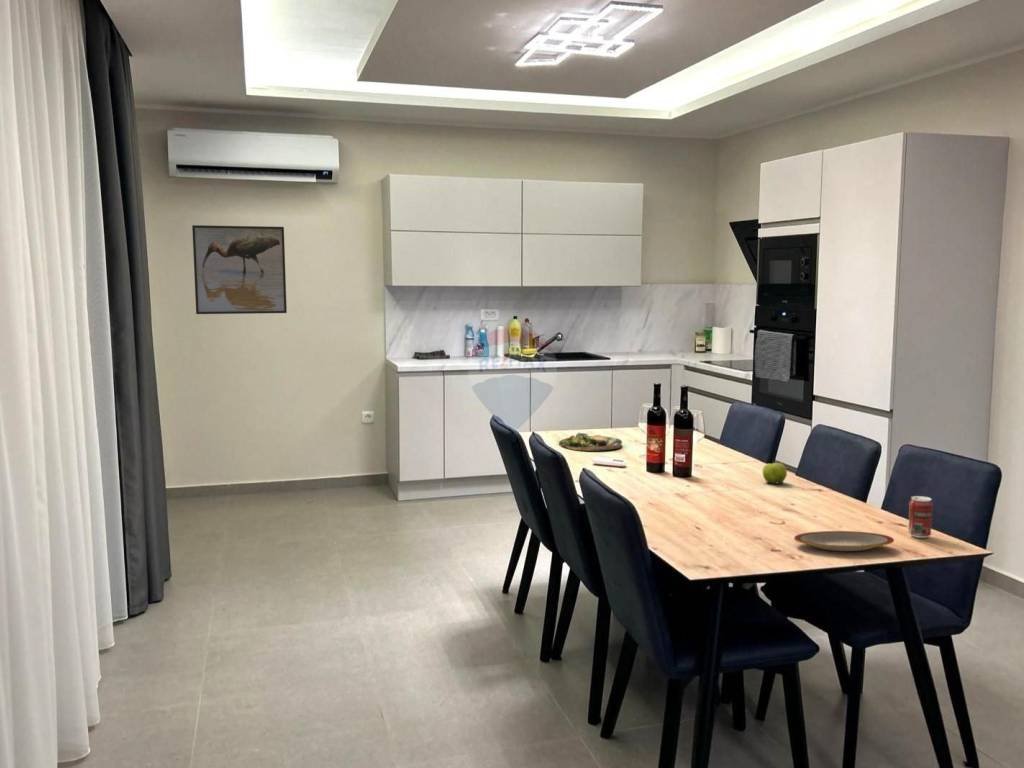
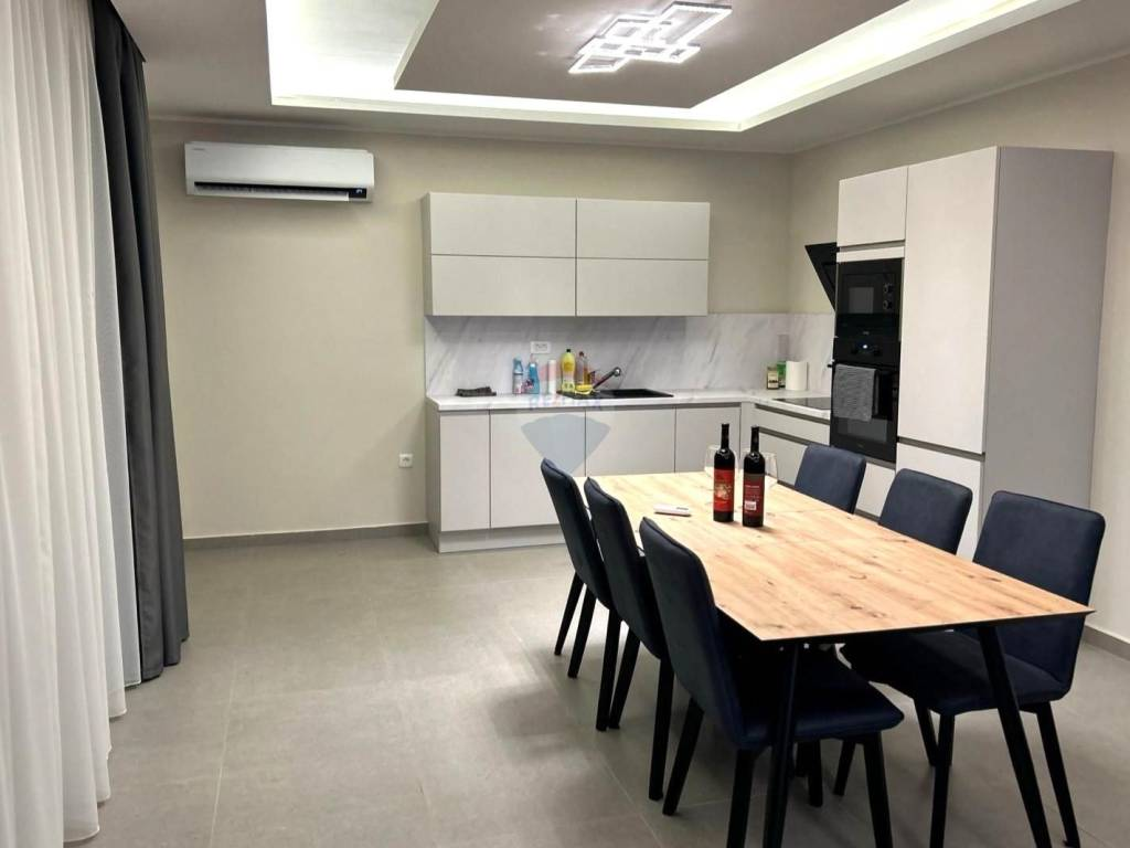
- plate (843, 542)
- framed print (240, 270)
- fruit (774, 472)
- dinner plate (590, 438)
- beverage can (920, 516)
